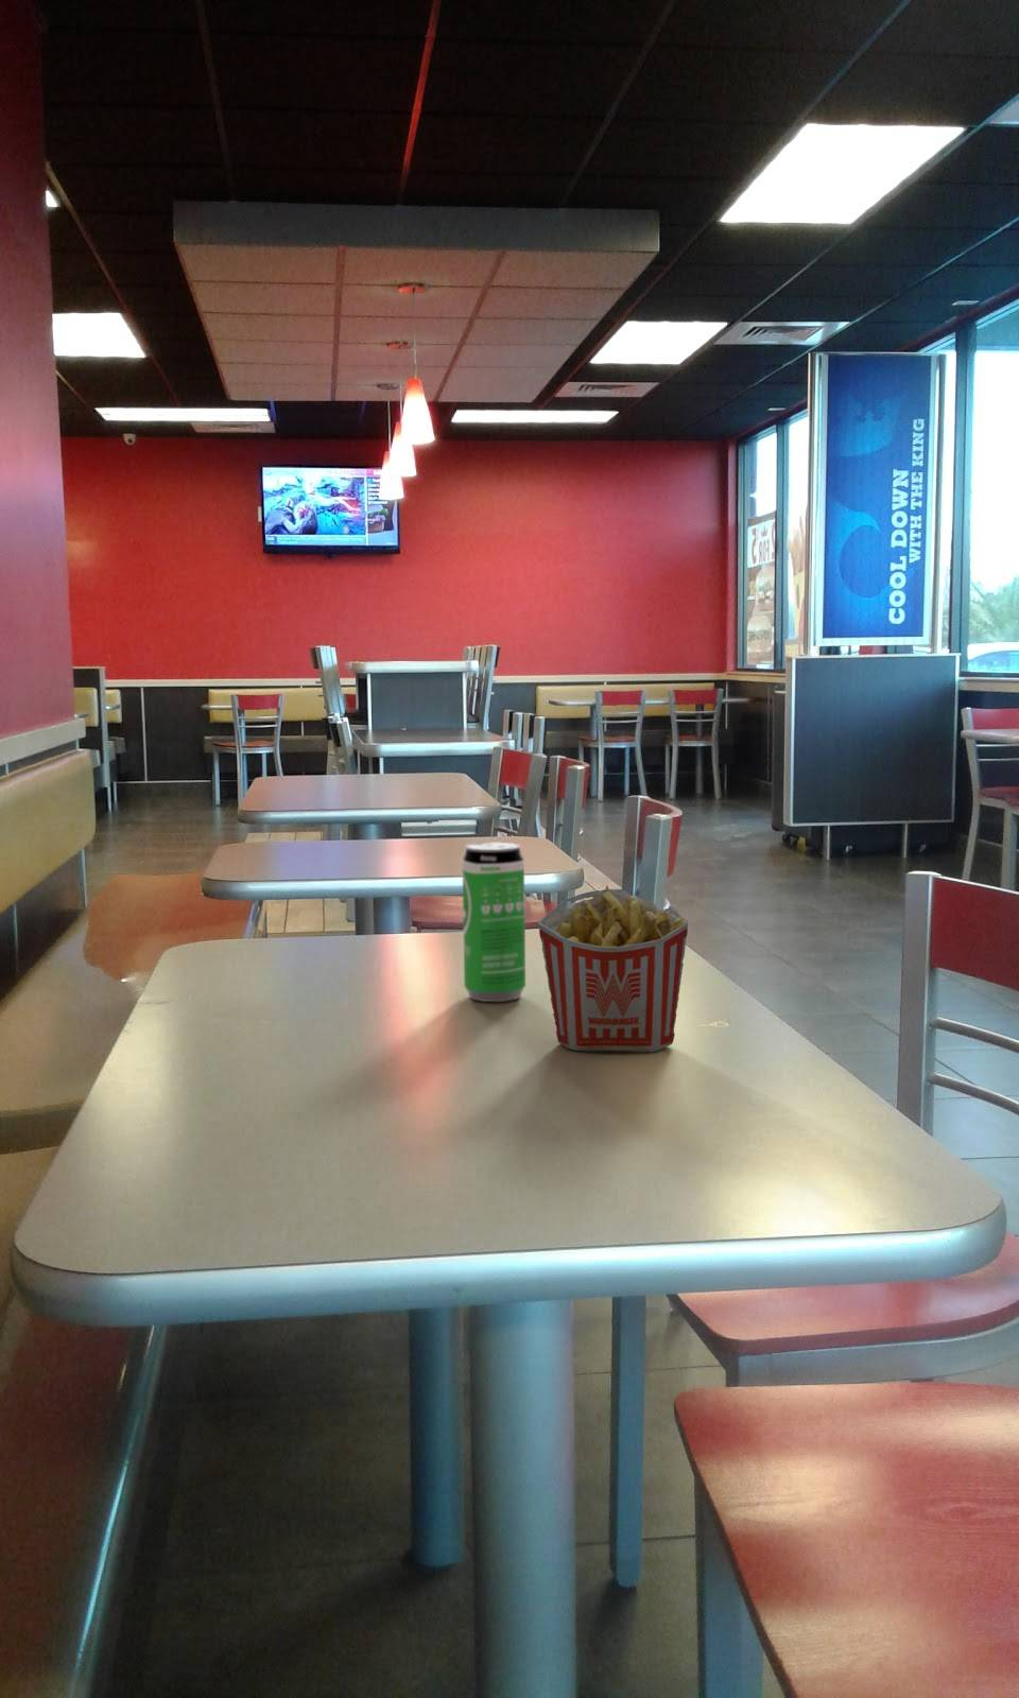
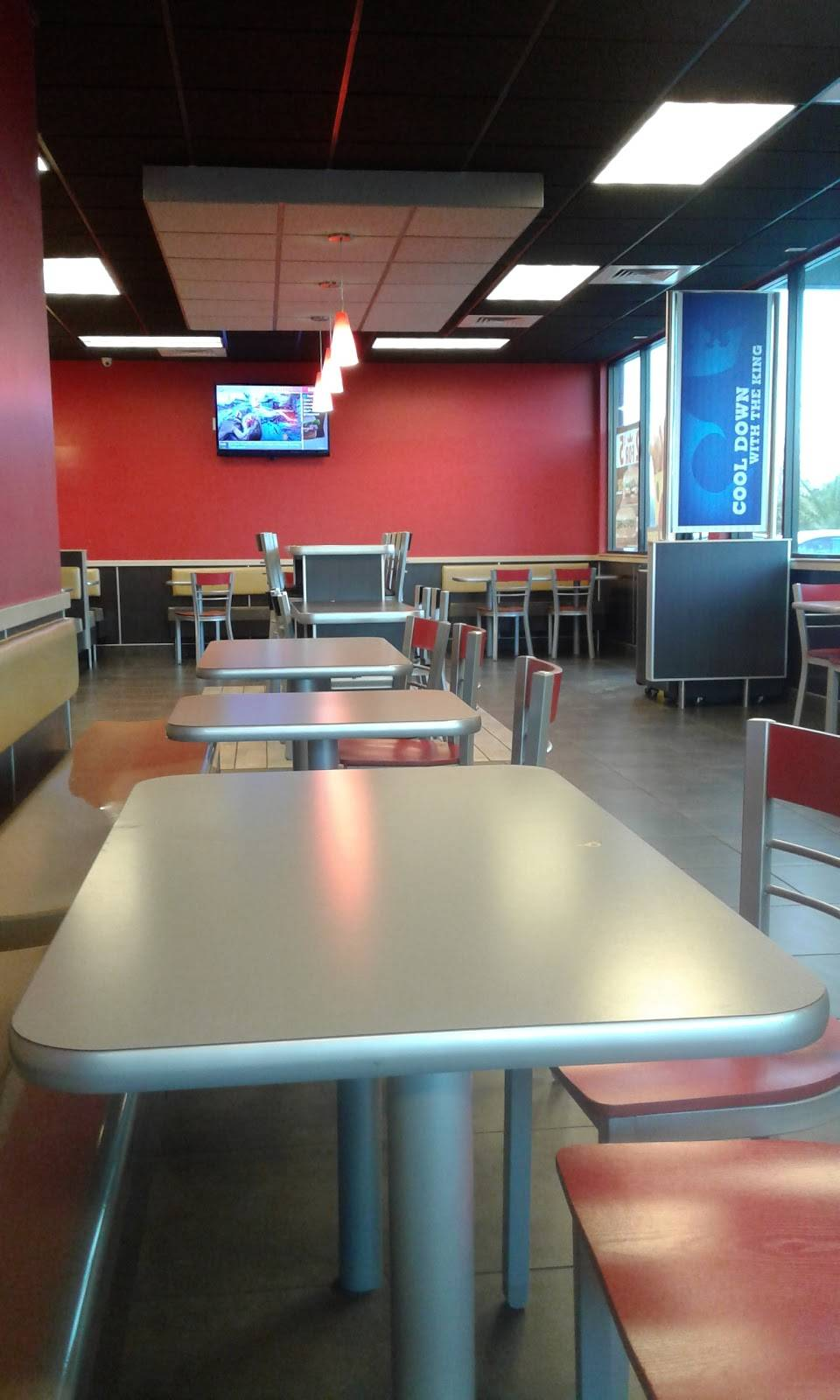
- beverage can (494, 921)
- french fries (613, 968)
